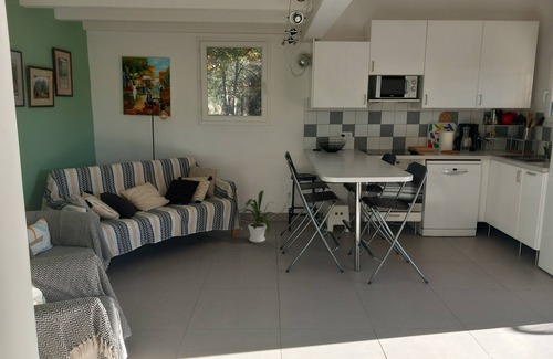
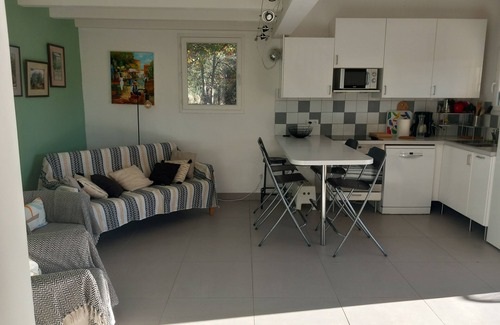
- house plant (257, 217)
